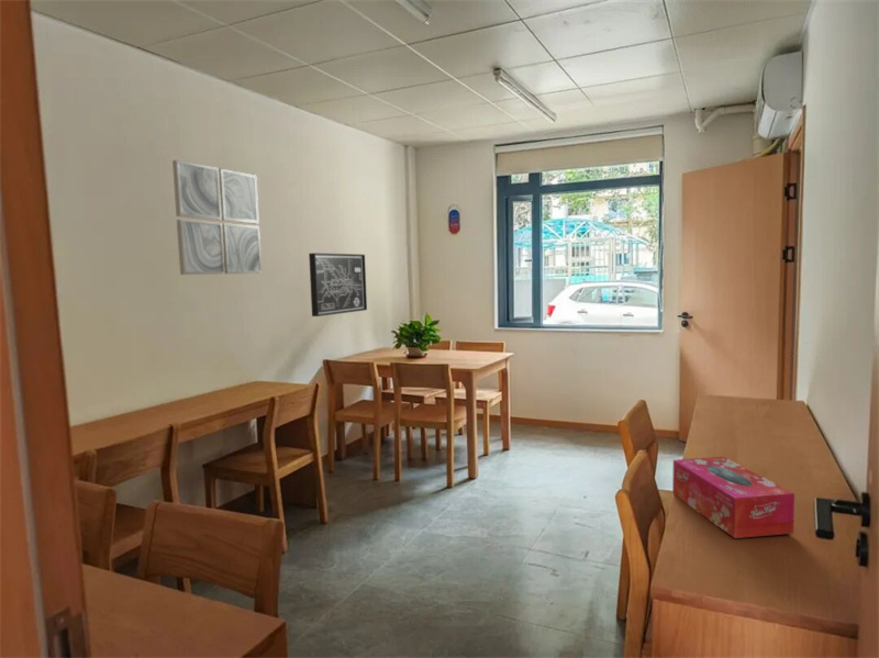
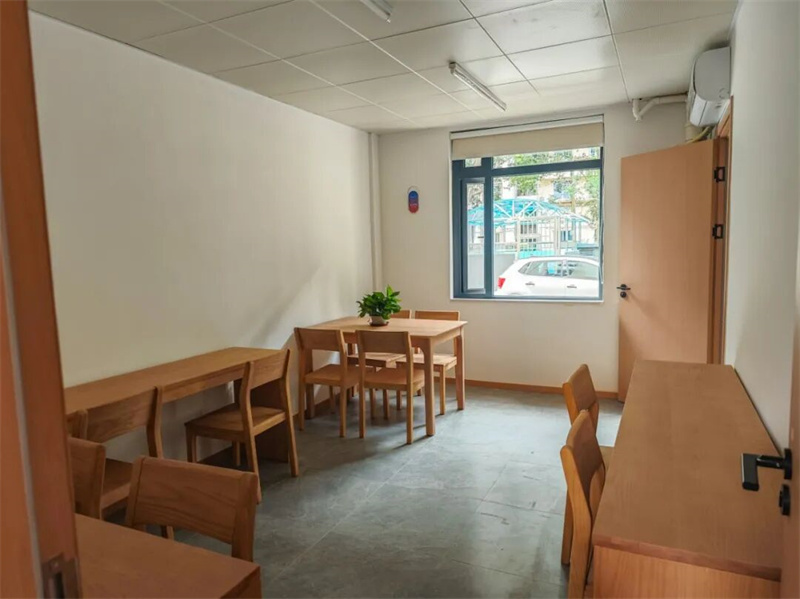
- wall art (340, 283)
- tissue box (727, 493)
- wall art (221, 220)
